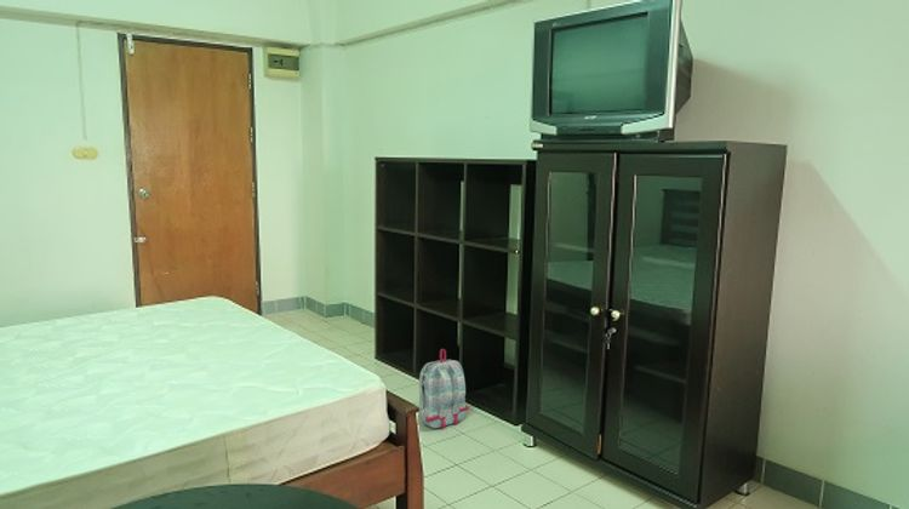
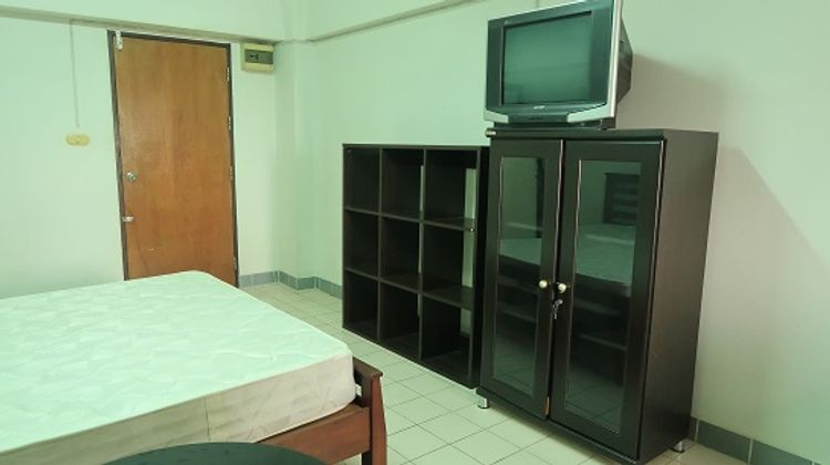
- backpack (442, 387)
